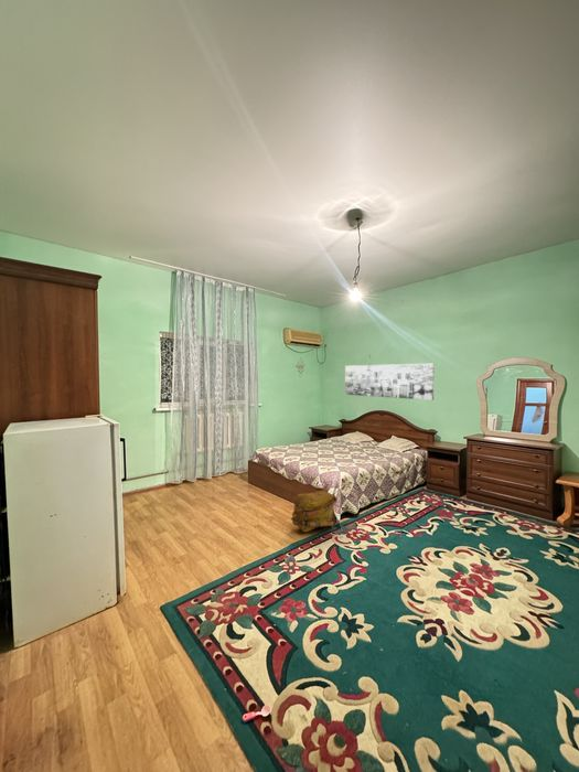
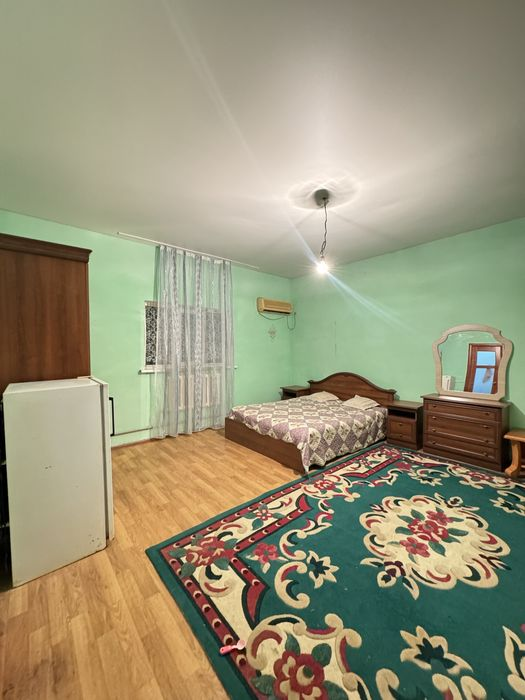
- wall art (384, 380)
- backpack (312, 511)
